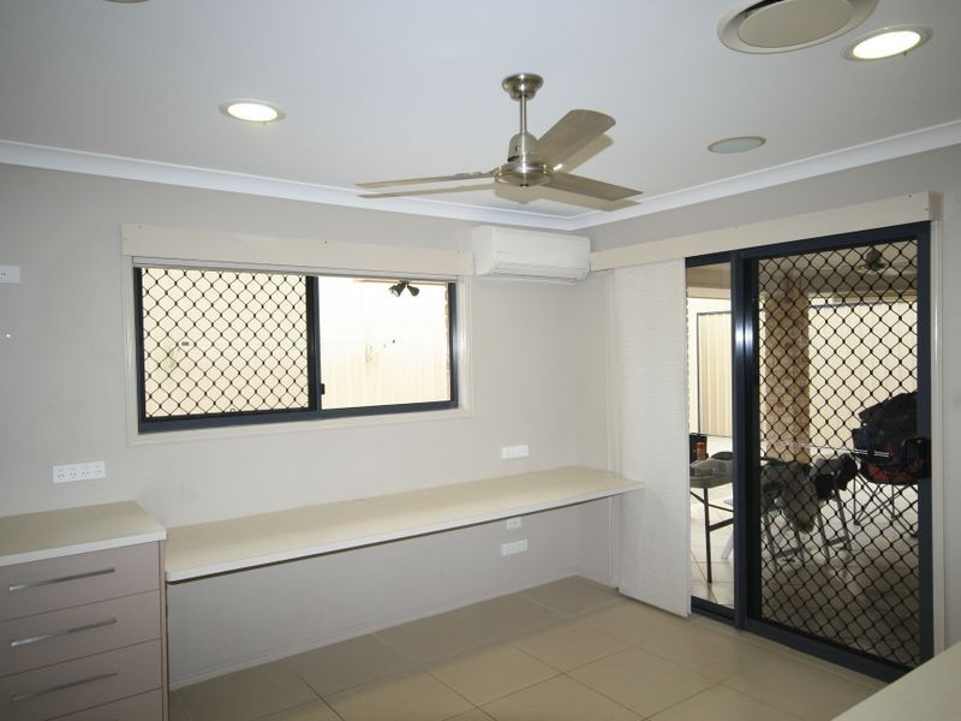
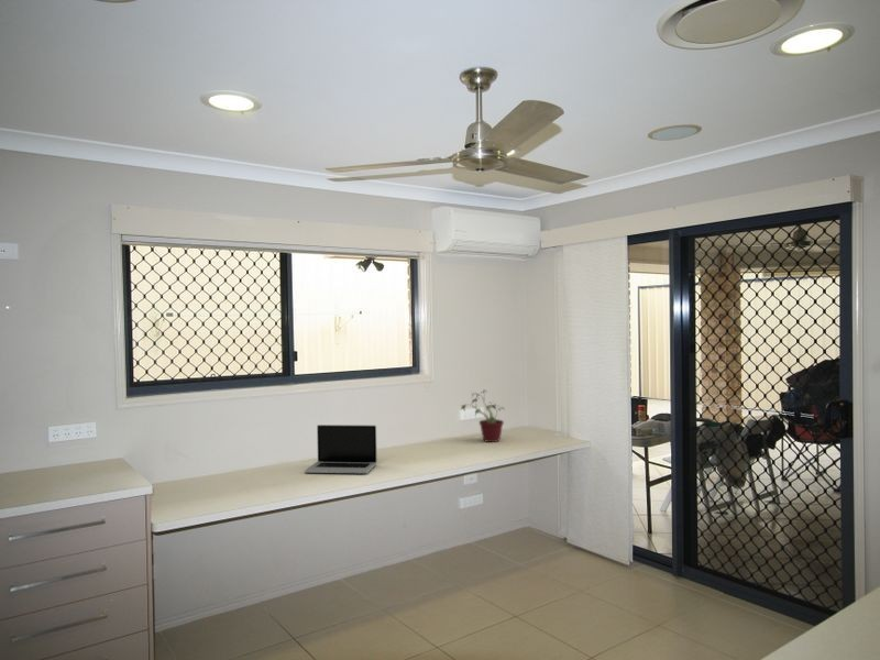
+ laptop (341, 448)
+ potted plant (482, 414)
